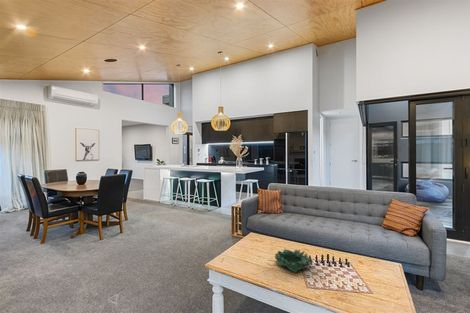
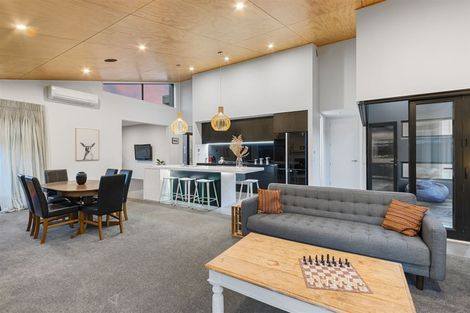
- decorative bowl (293, 259)
